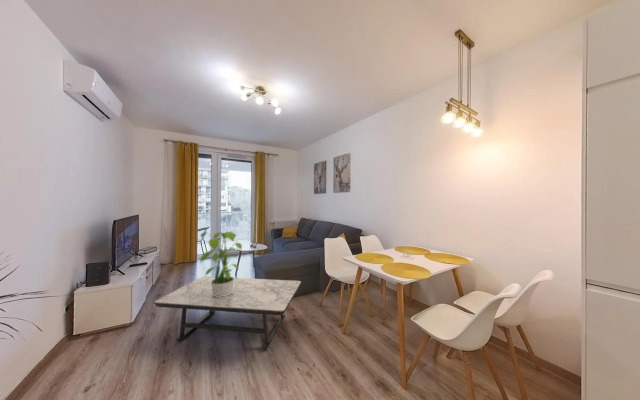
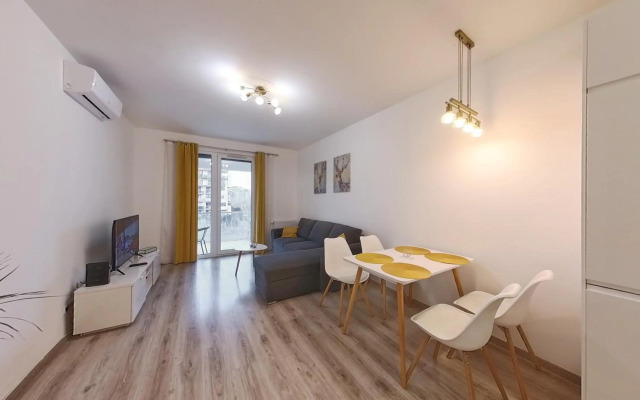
- coffee table (235, 309)
- potted plant (221, 260)
